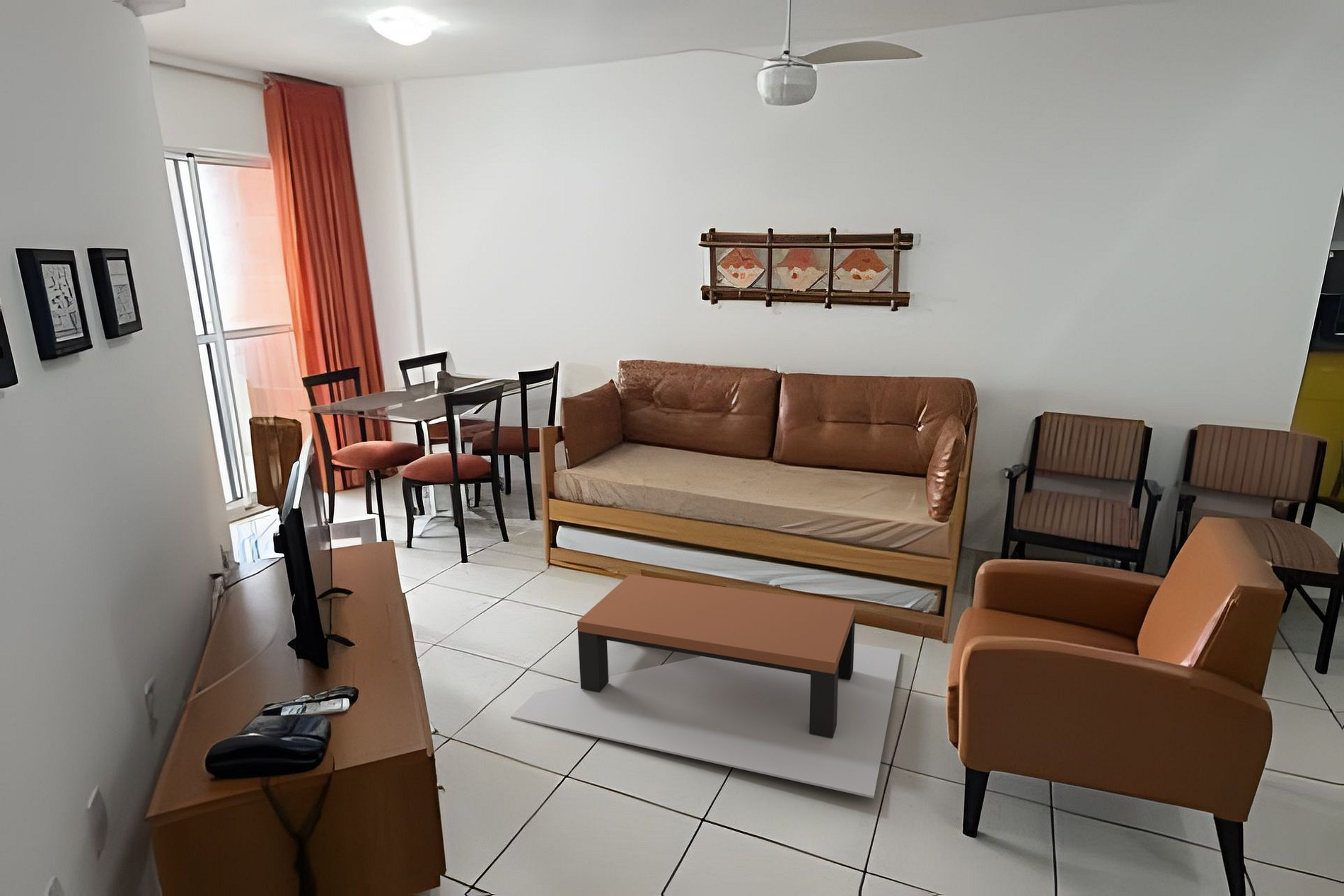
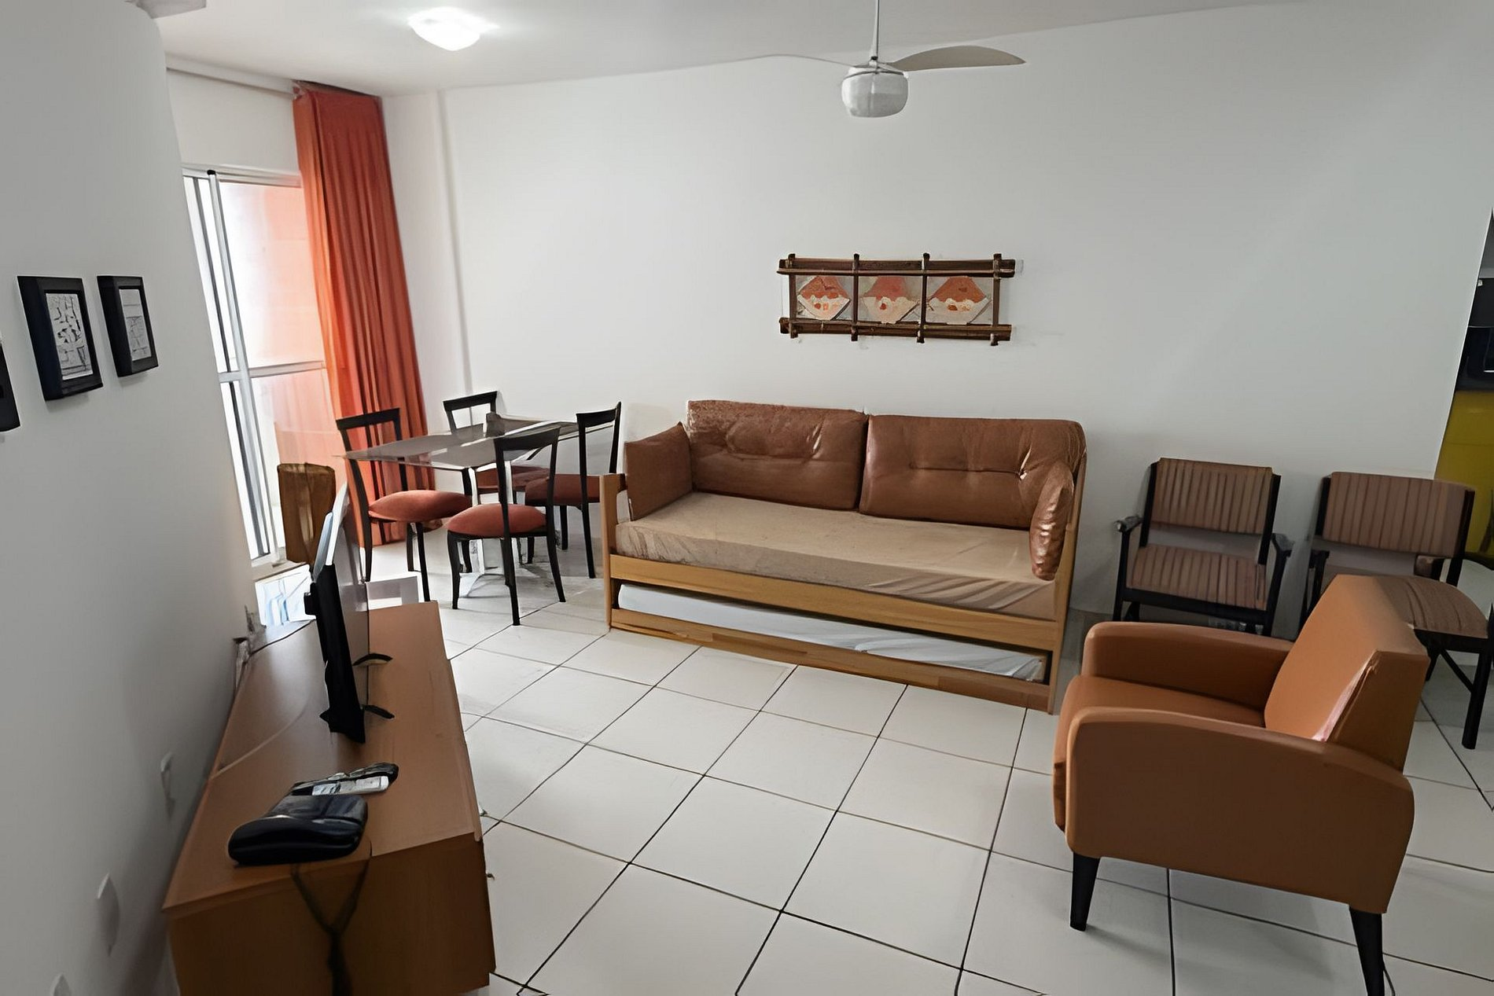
- coffee table (719, 648)
